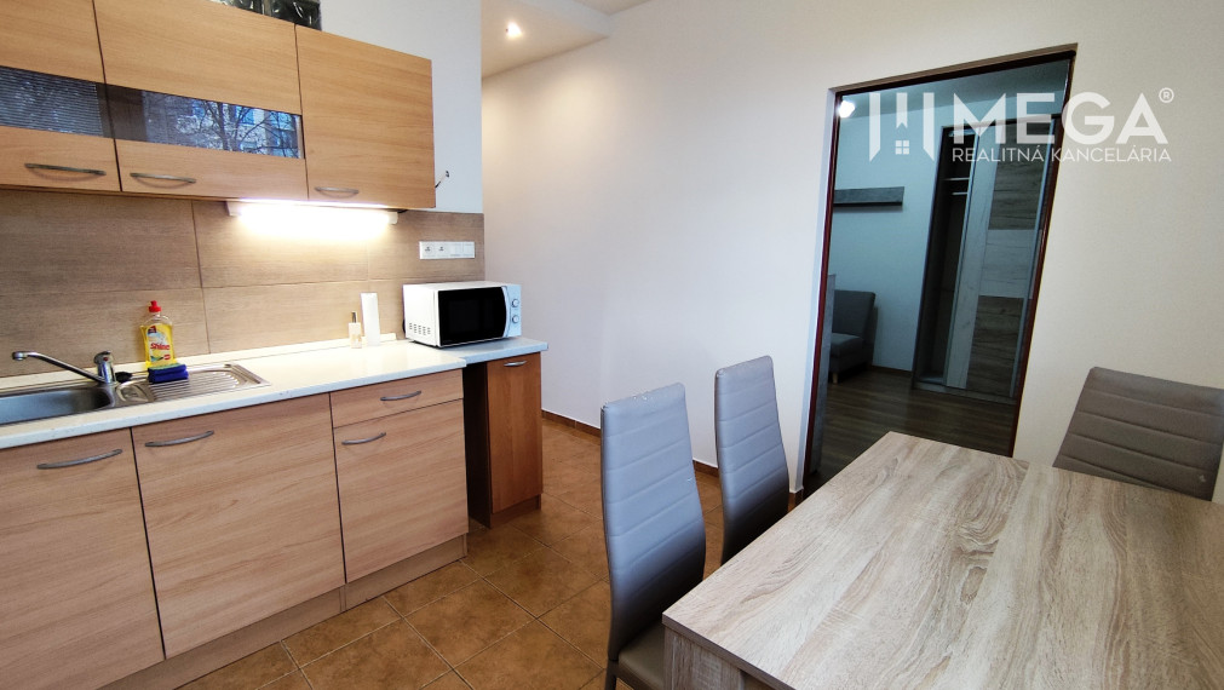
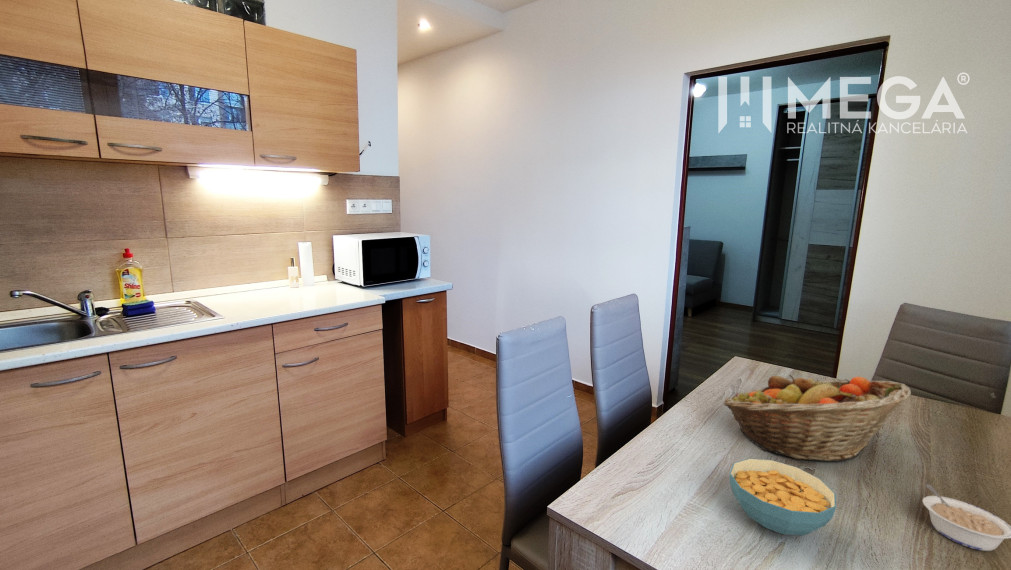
+ cereal bowl (778, 503)
+ legume (961, 521)
+ fruit basket (810, 407)
